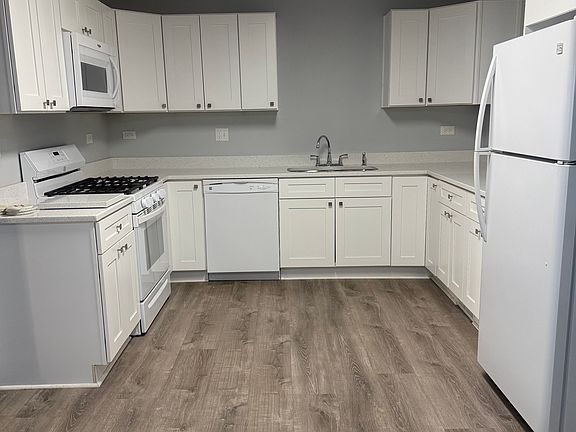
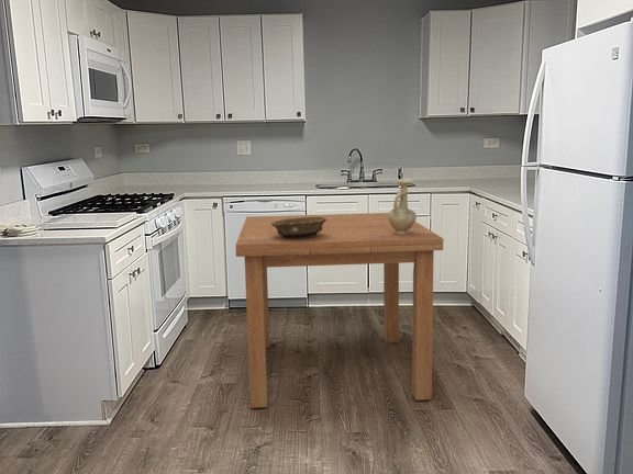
+ dining table (332, 264)
+ decorative bowl (299, 226)
+ pitcher (401, 205)
